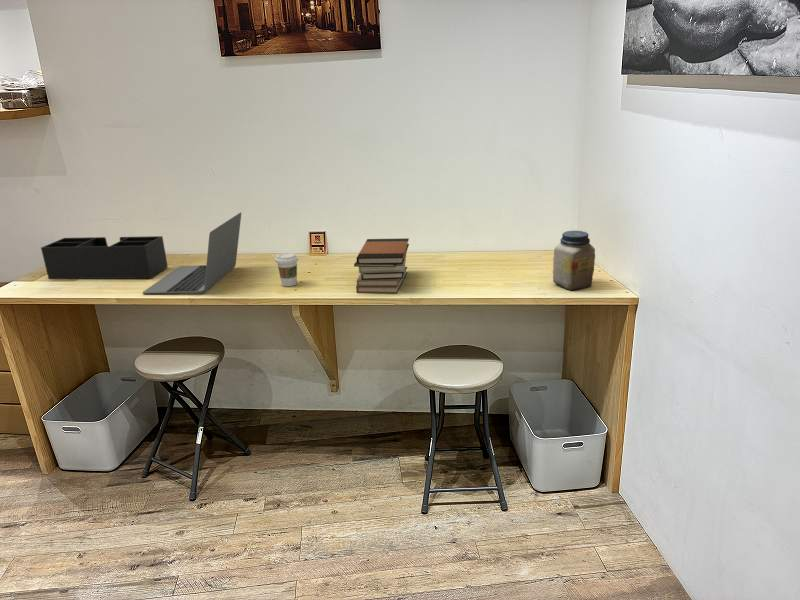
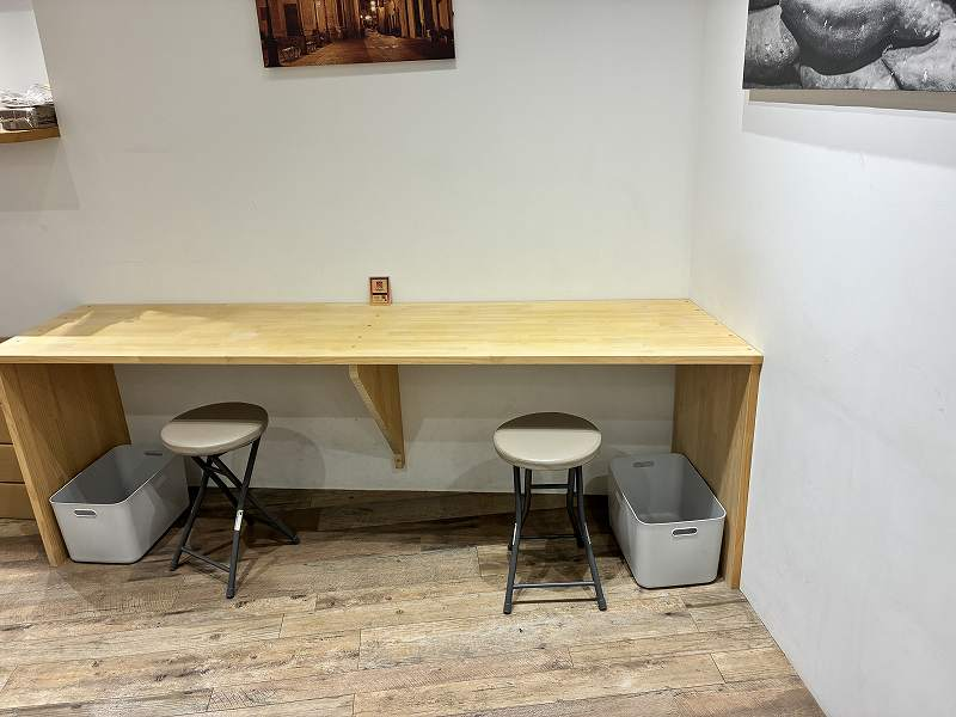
- desk organizer (106, 257)
- laptop (207, 254)
- jar (574, 259)
- book stack (383, 264)
- coffee cup (287, 269)
